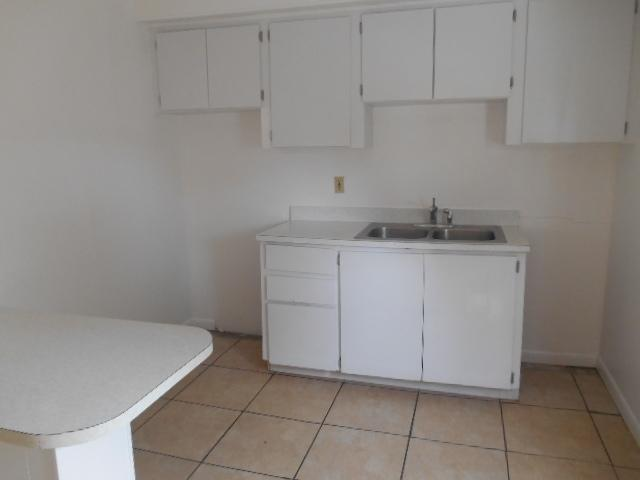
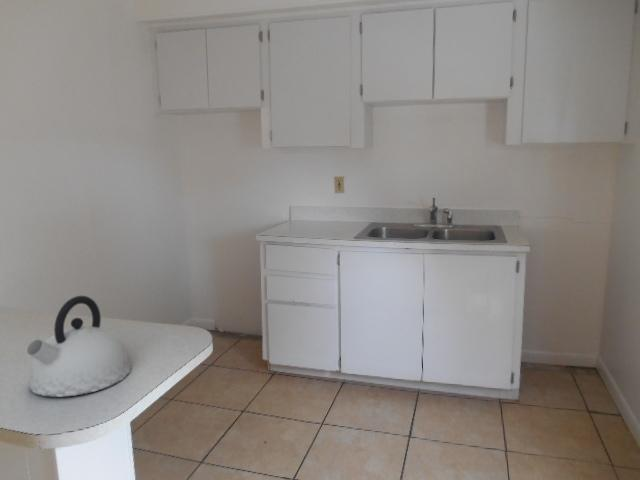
+ kettle (74, 338)
